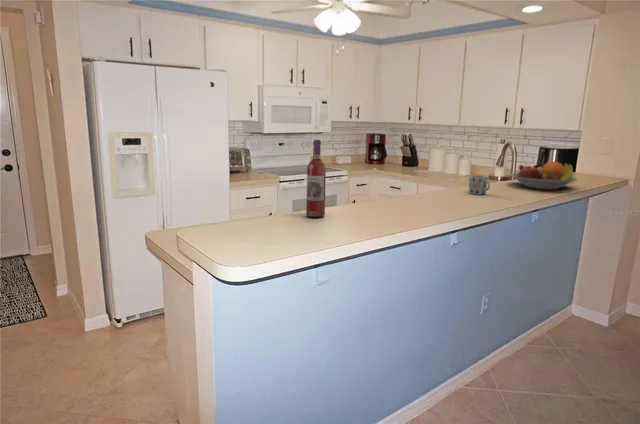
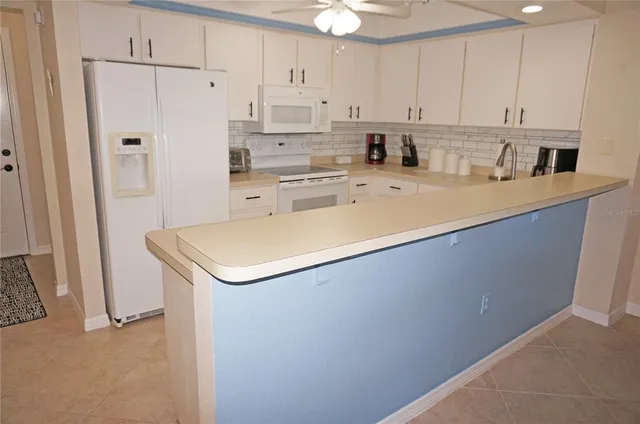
- fruit bowl (543, 174)
- mug (480, 185)
- wine bottle (316, 178)
